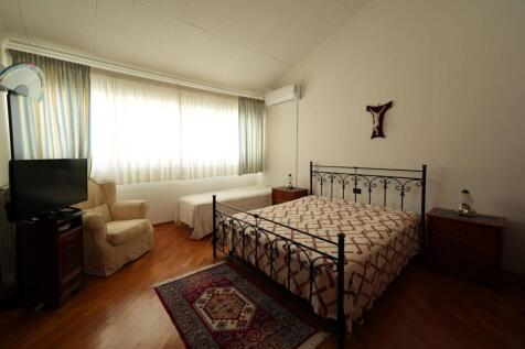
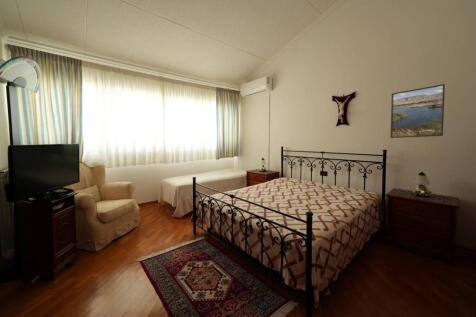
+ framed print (415, 113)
